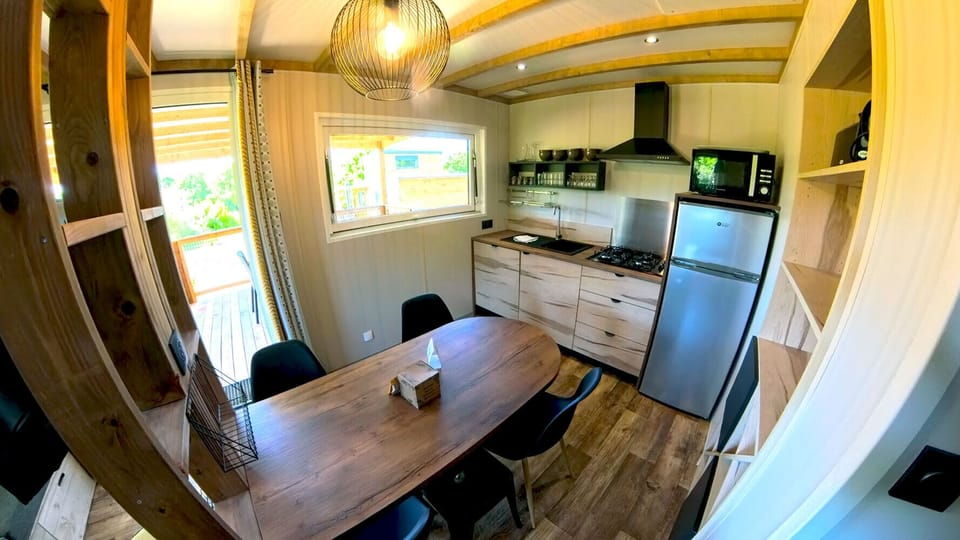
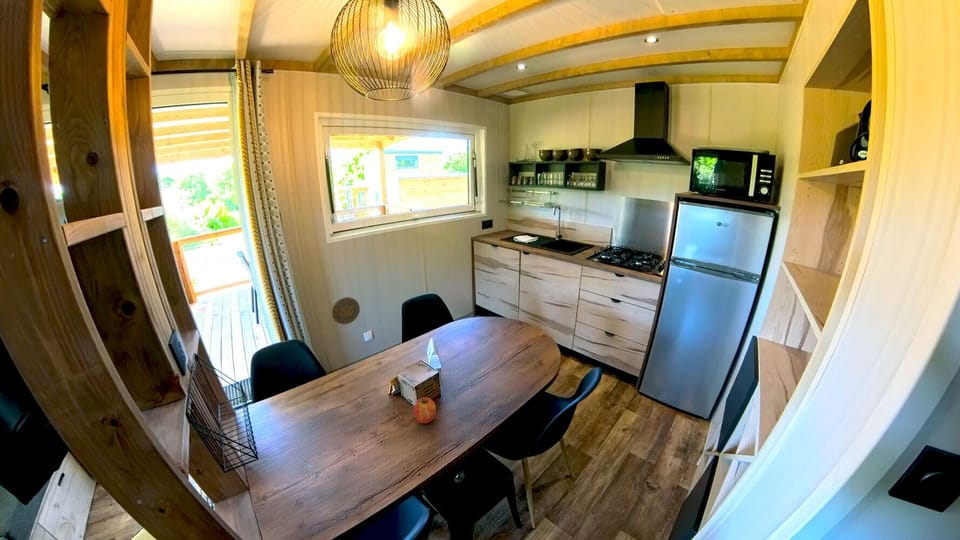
+ fruit (424, 409)
+ decorative plate (346, 311)
